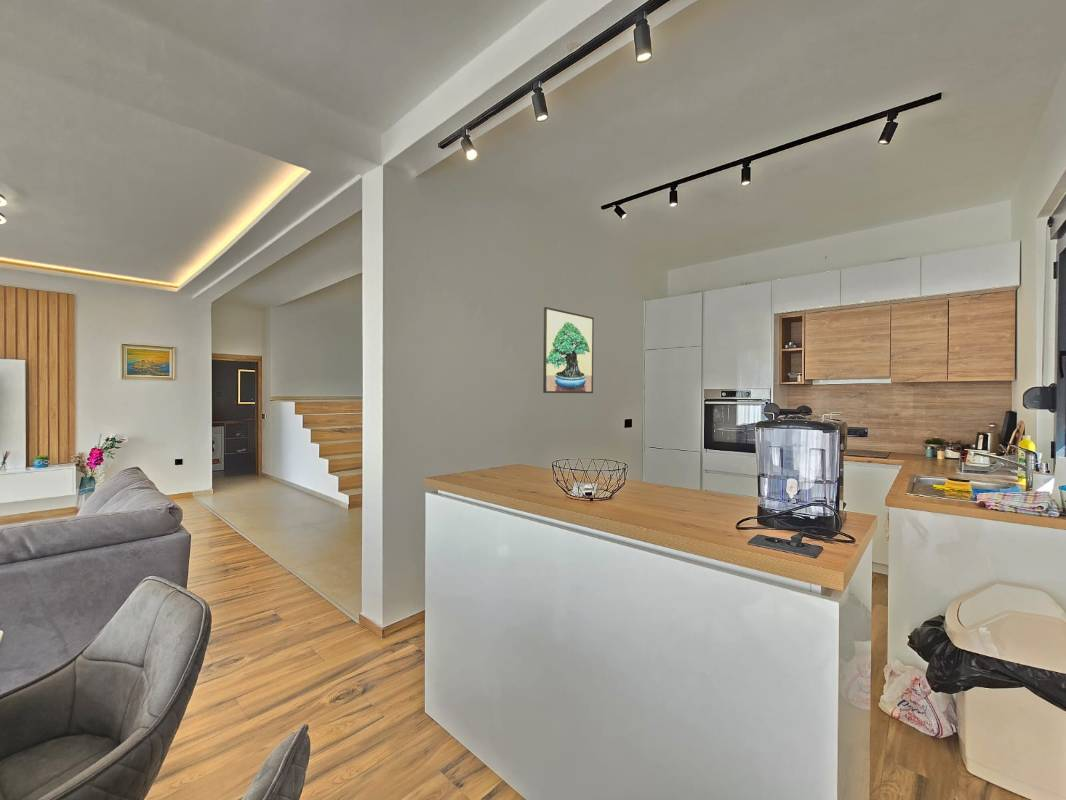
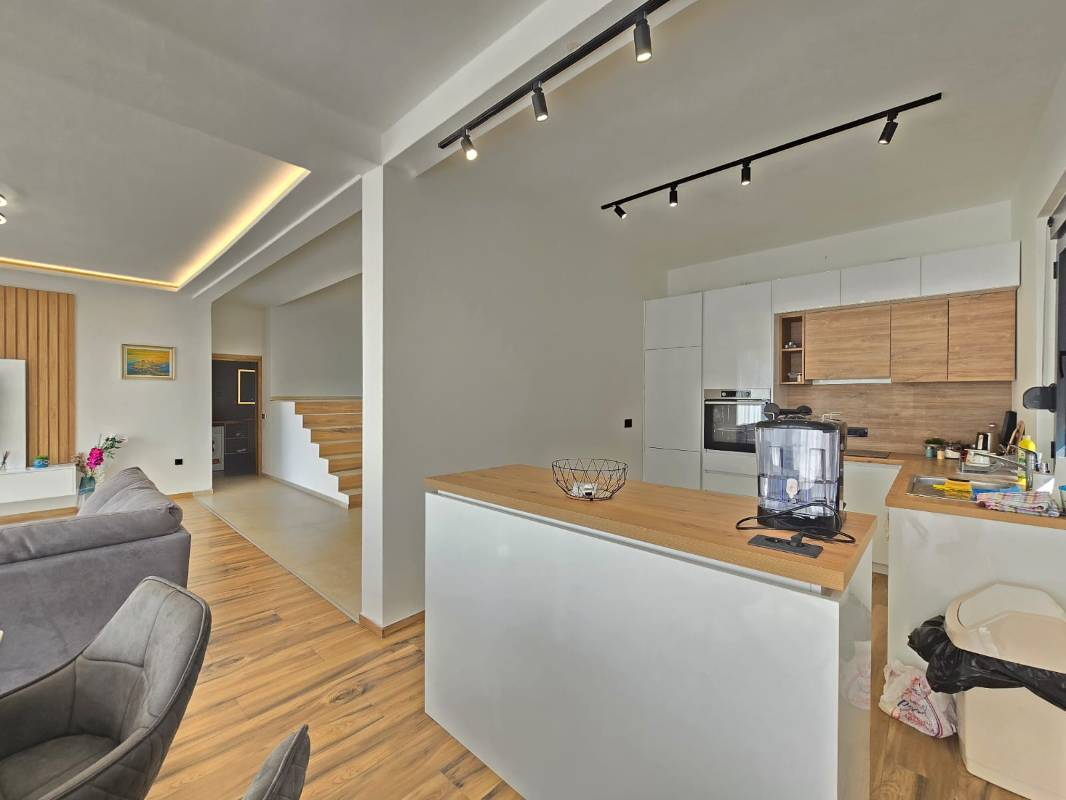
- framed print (569, 352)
